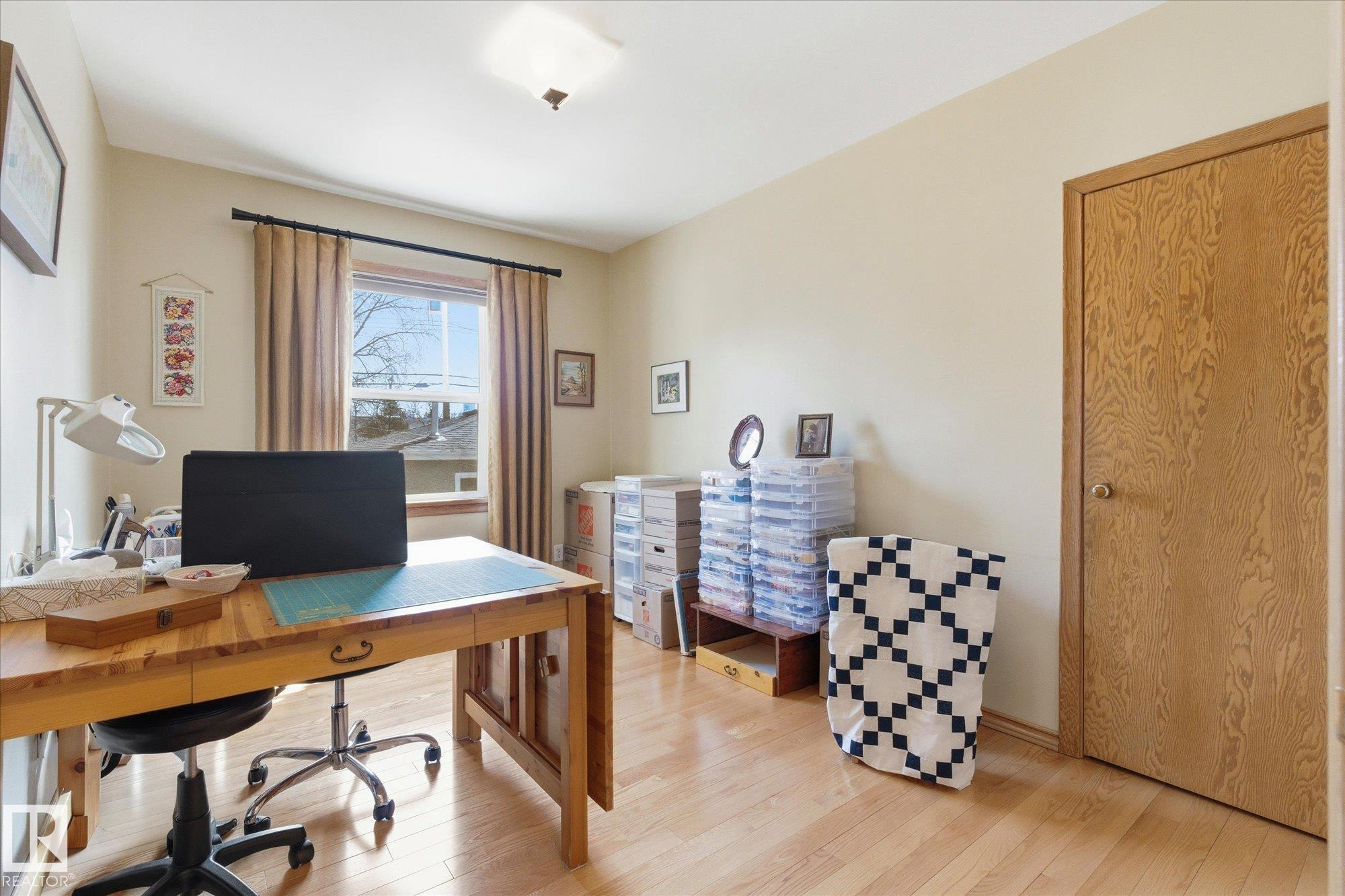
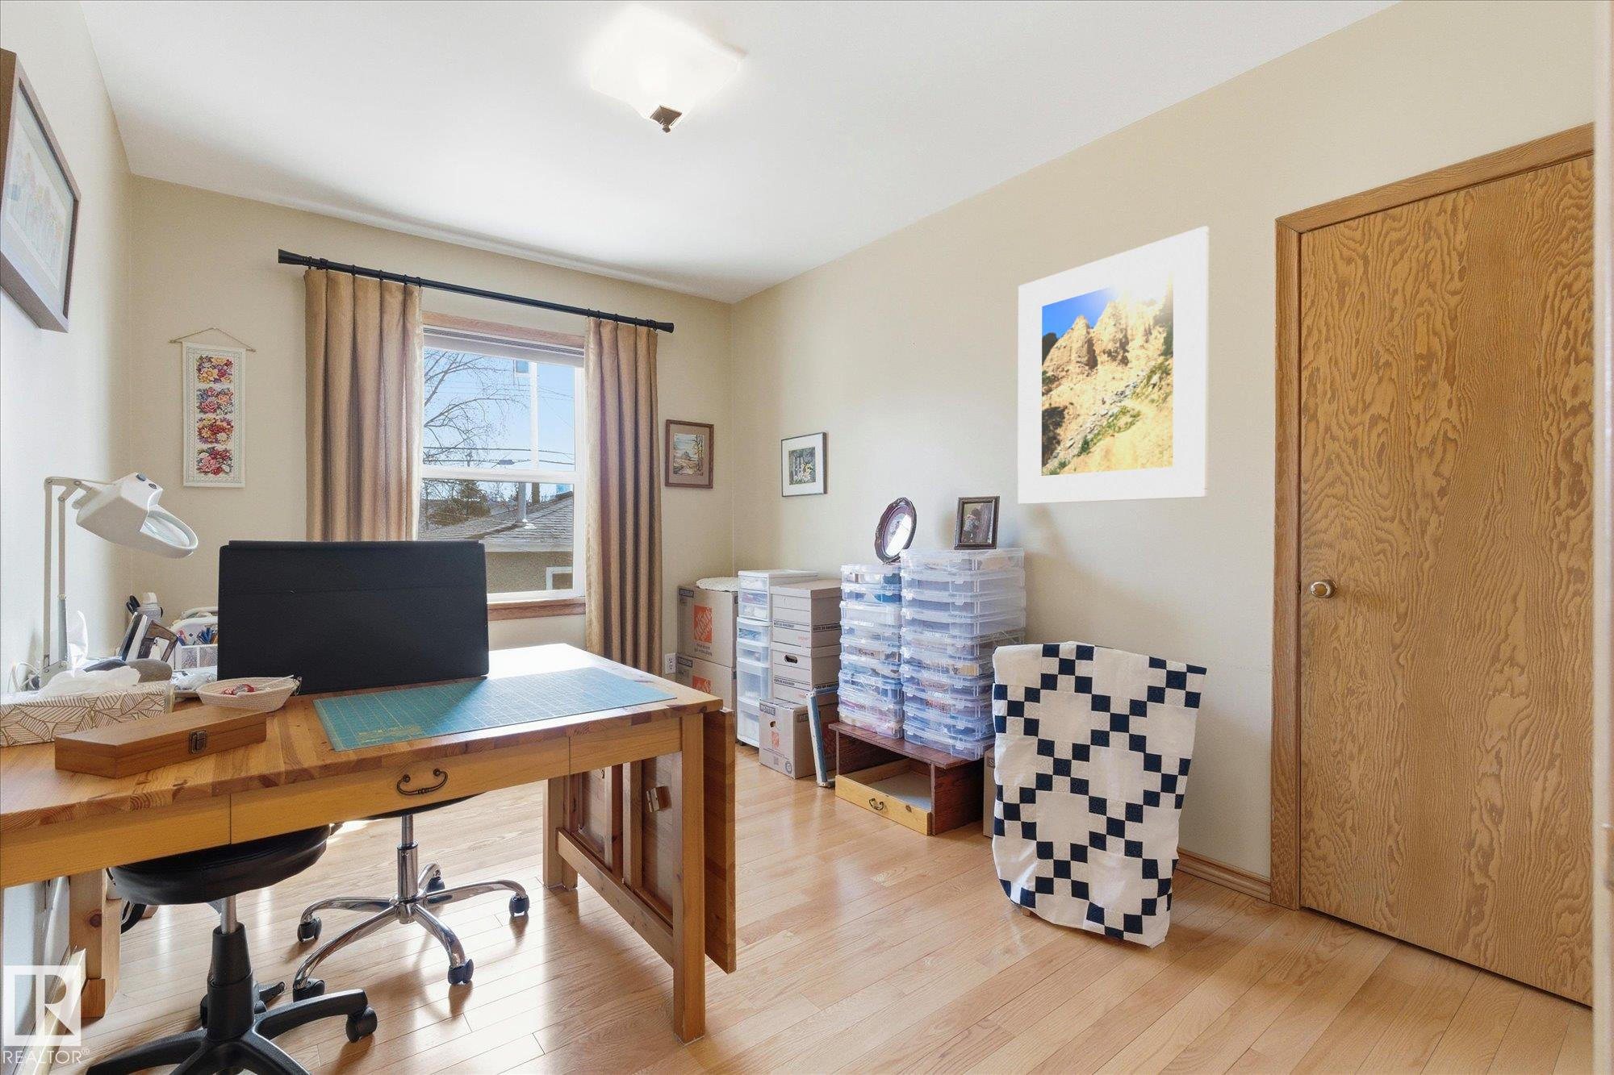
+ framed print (1103, 380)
